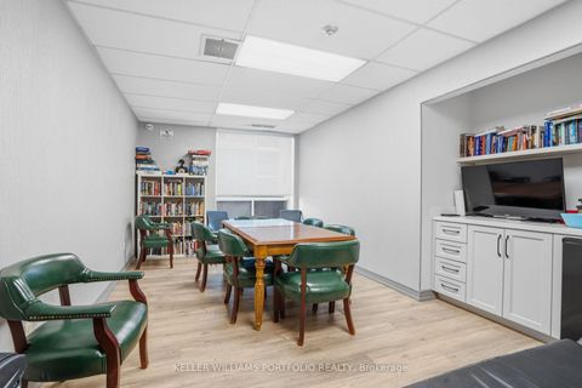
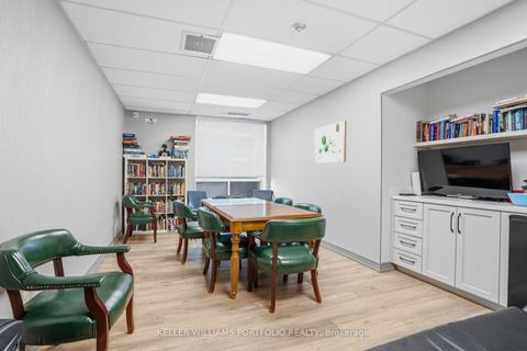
+ wall art (327, 144)
